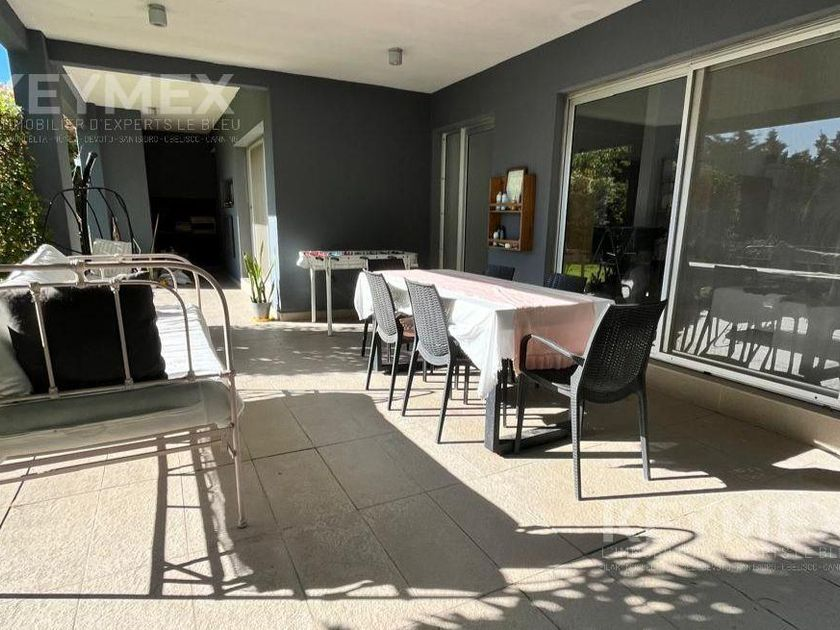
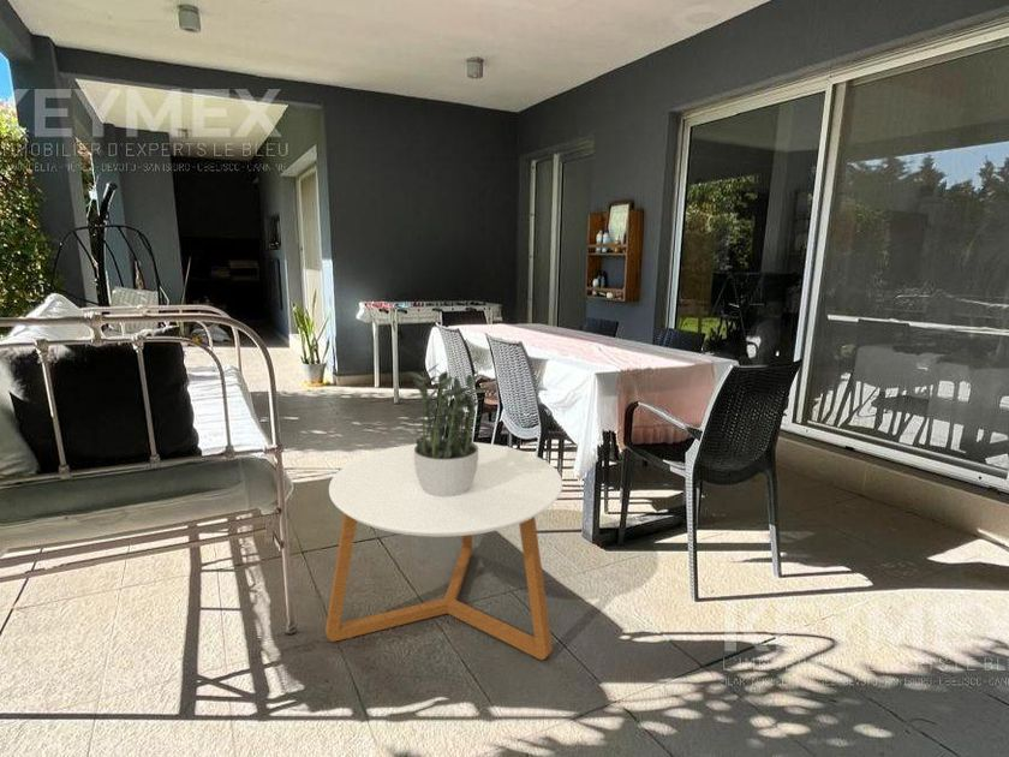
+ potted plant (449, 425)
+ coffee table (461, 549)
